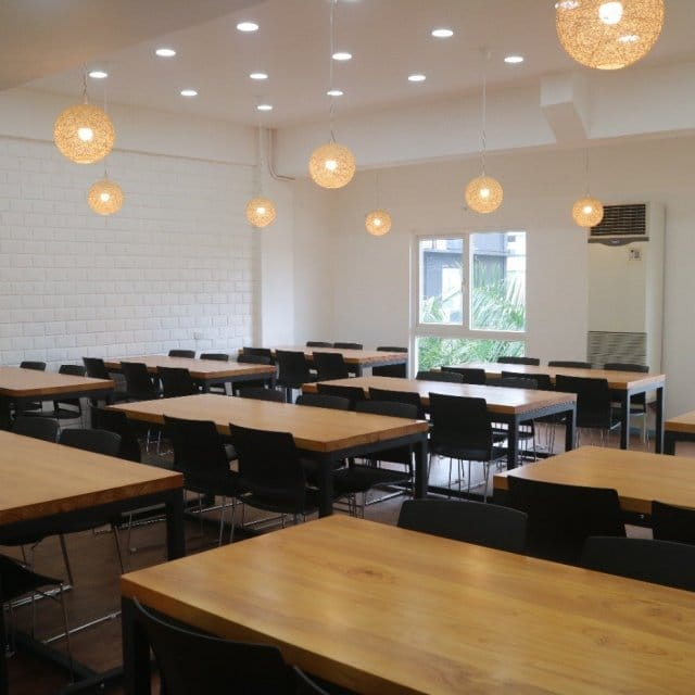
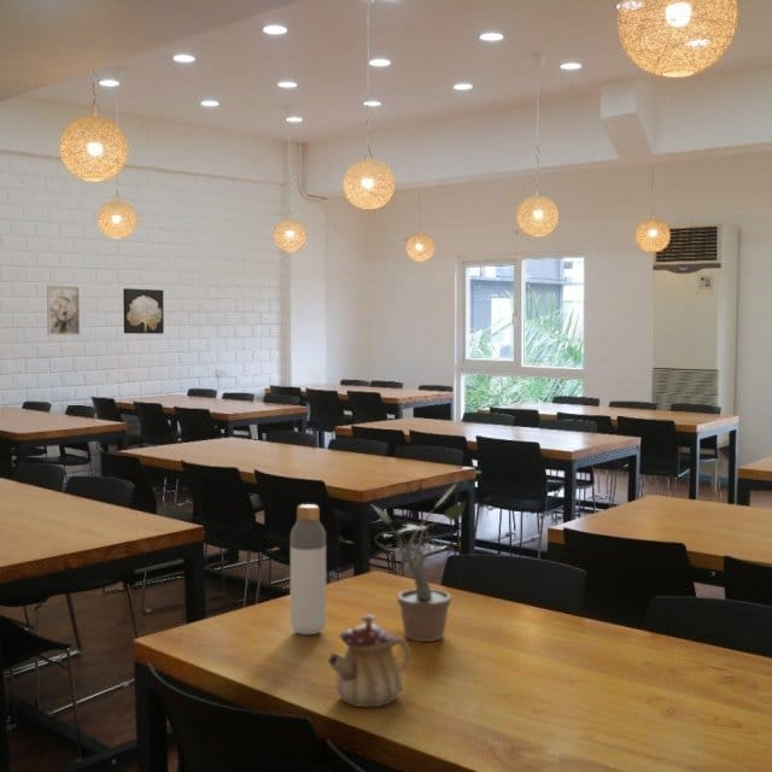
+ wall art (63, 310)
+ wall art (144, 311)
+ potted plant (415, 557)
+ teapot (372, 654)
+ bottle (308, 568)
